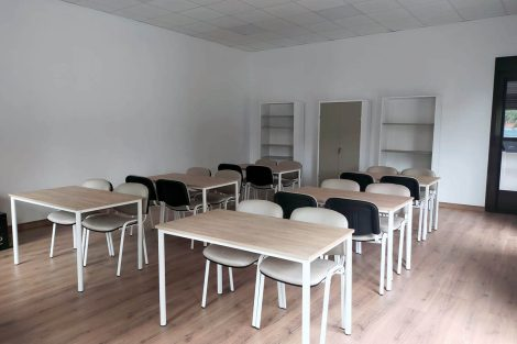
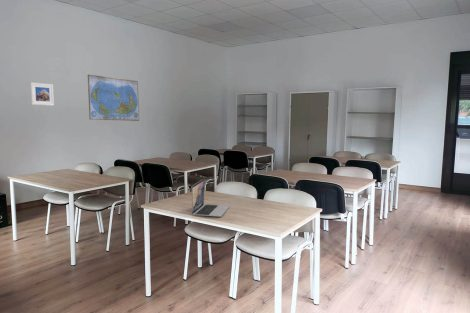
+ world map (115, 99)
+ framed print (42, 94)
+ laptop (203, 197)
